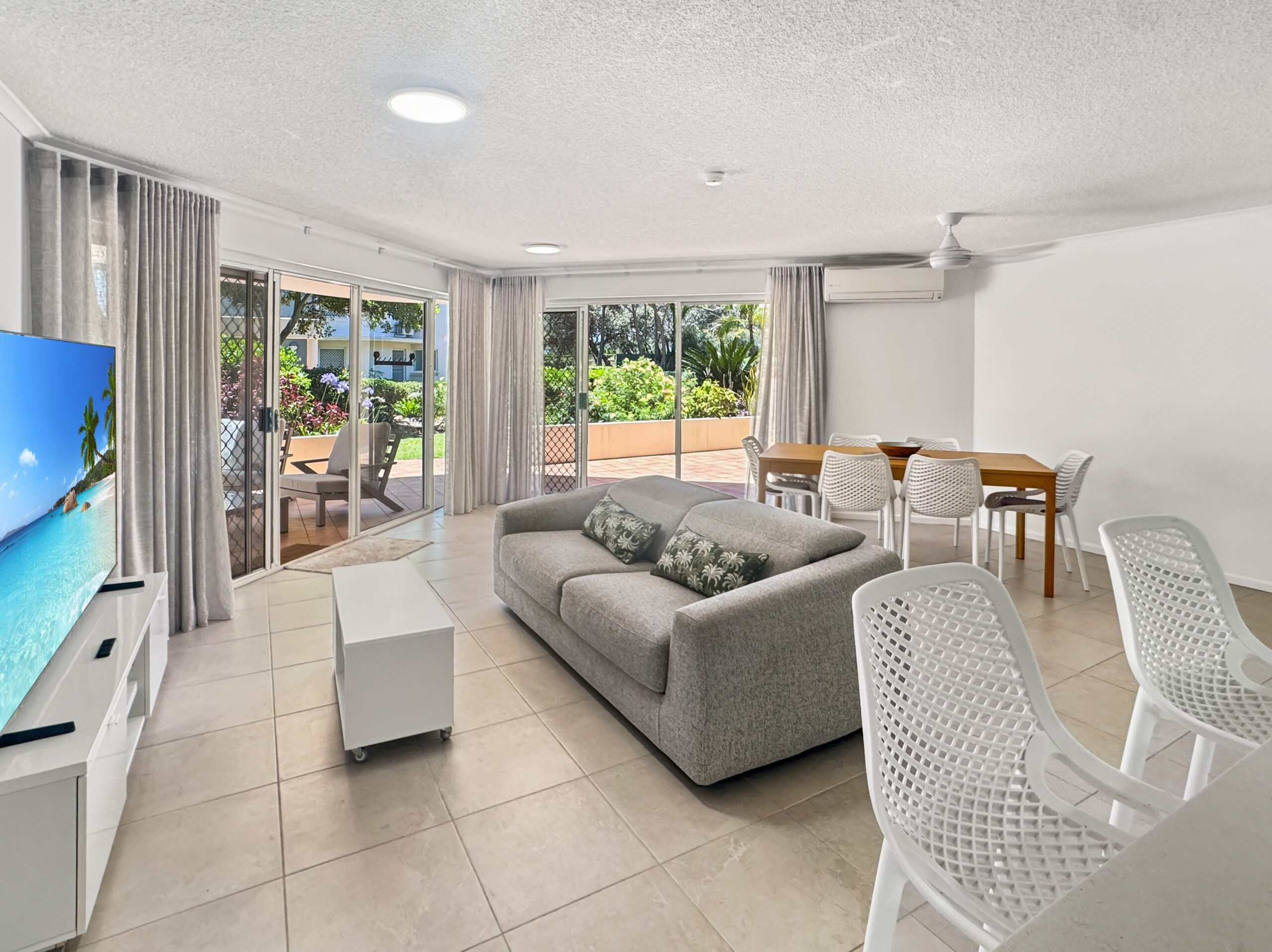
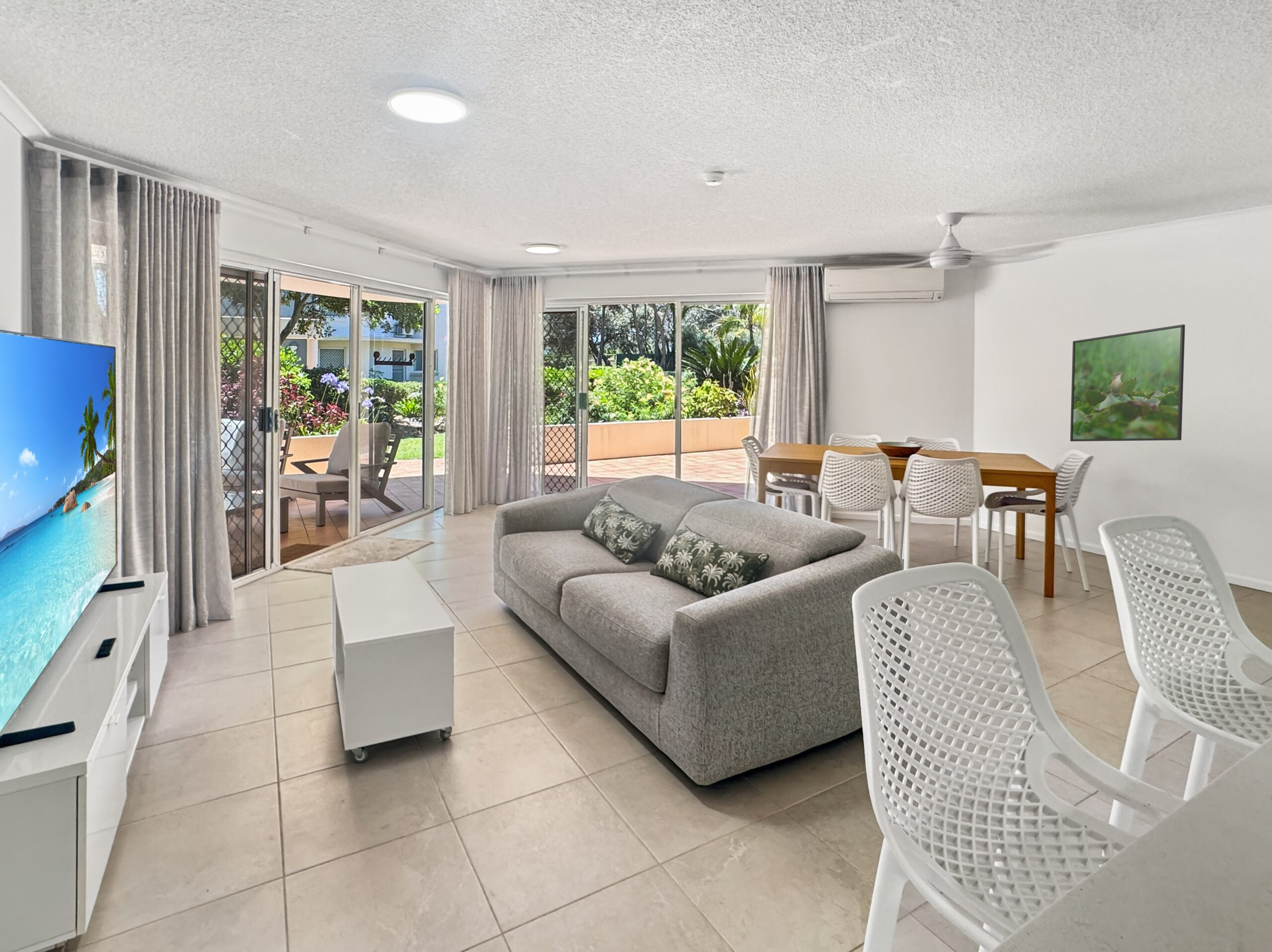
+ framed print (1123, 387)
